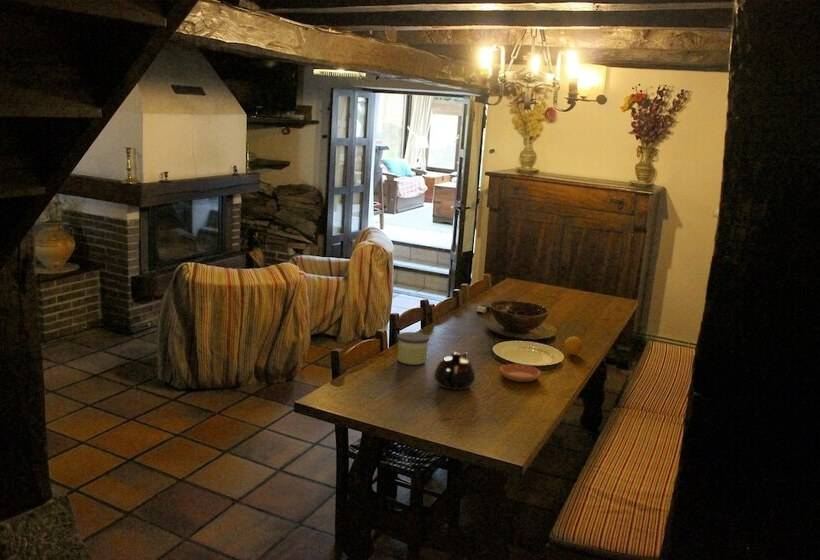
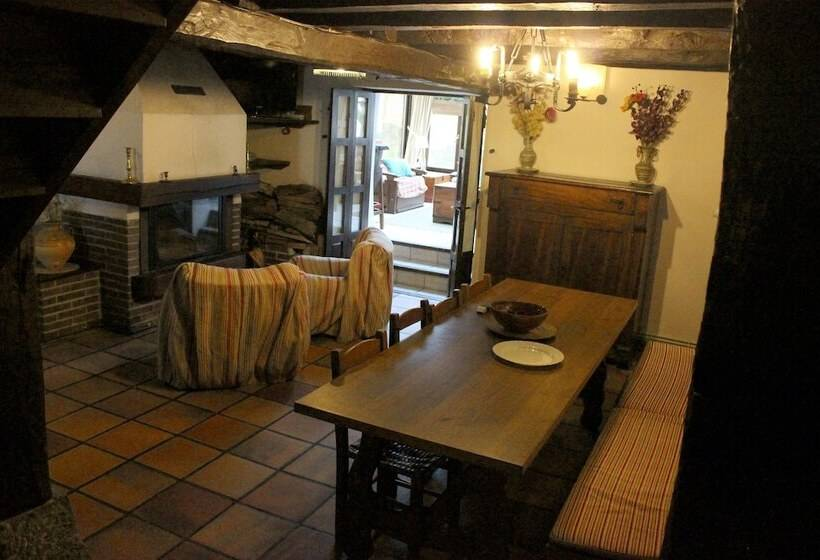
- saucer (519, 373)
- teapot (455, 368)
- candle (412, 348)
- fruit (573, 345)
